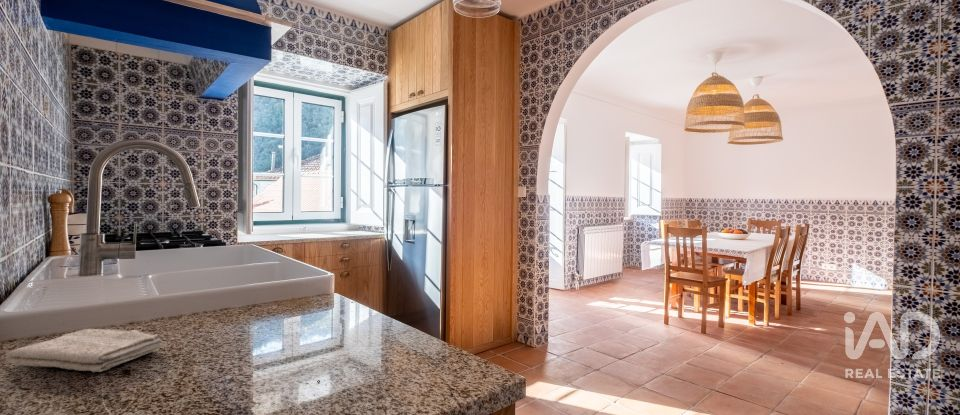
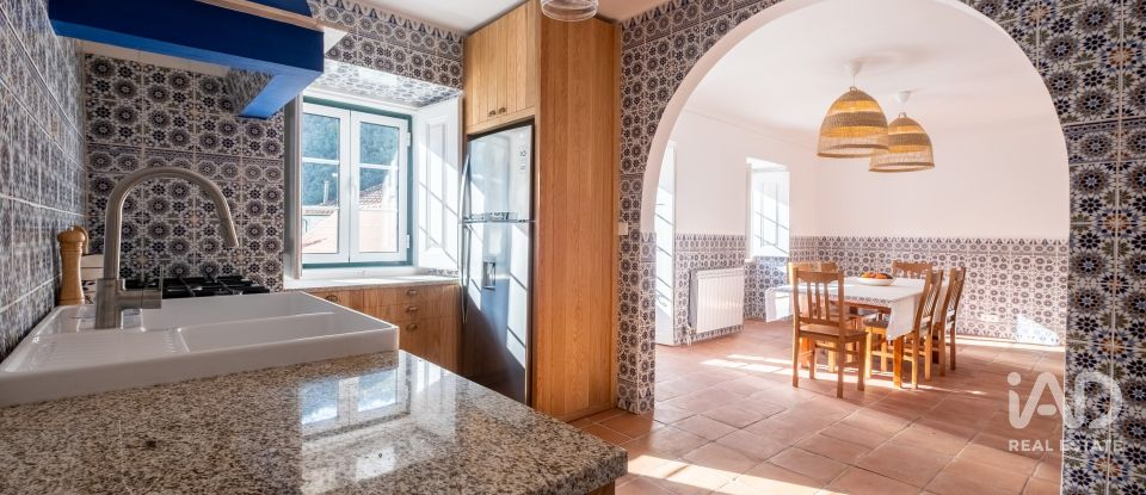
- washcloth (89, 347)
